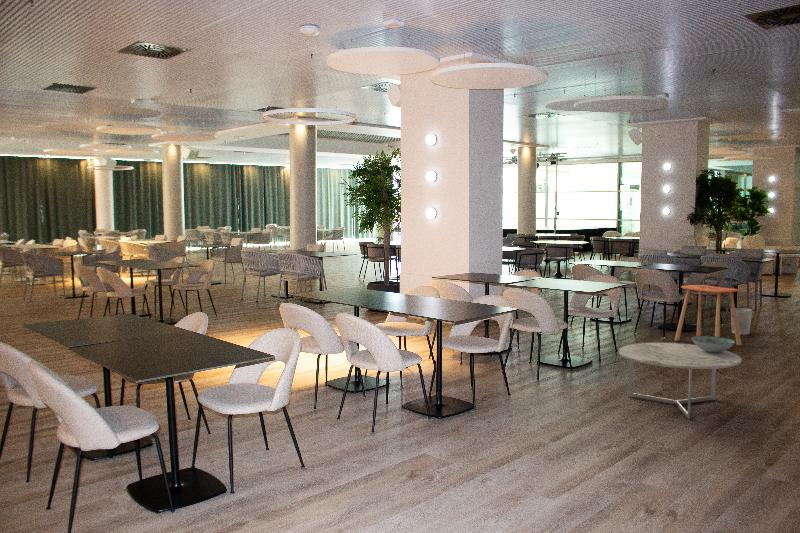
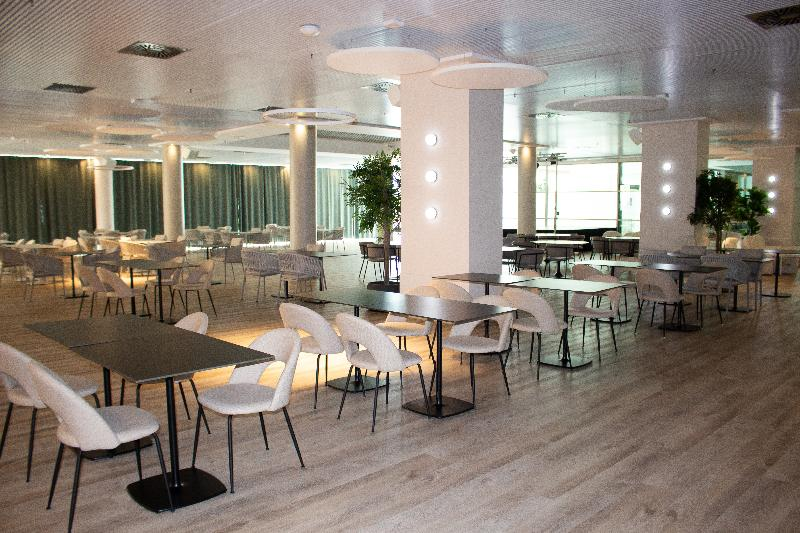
- side table (710, 312)
- decorative bowl (712, 345)
- wastebasket (741, 321)
- coffee table (677, 367)
